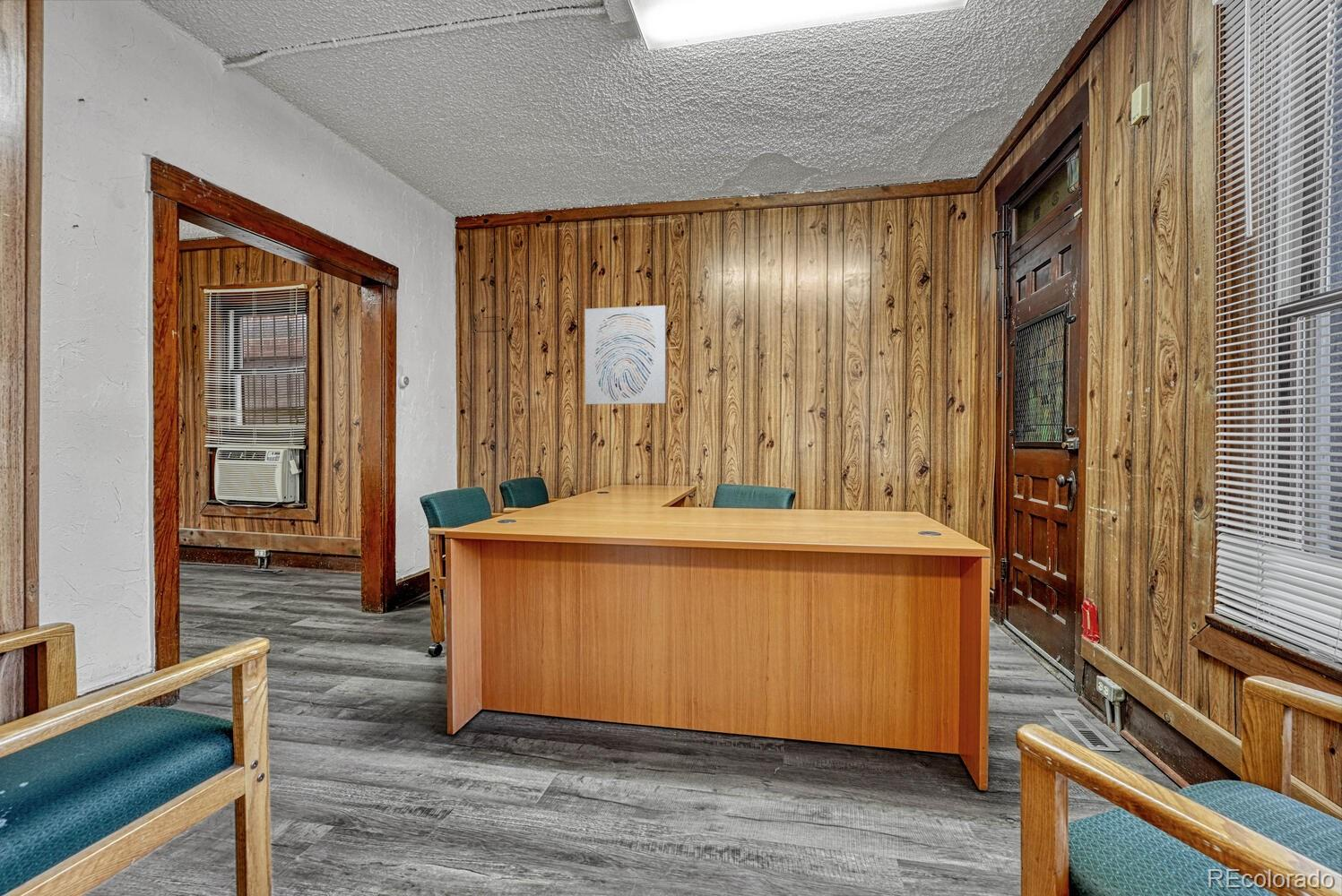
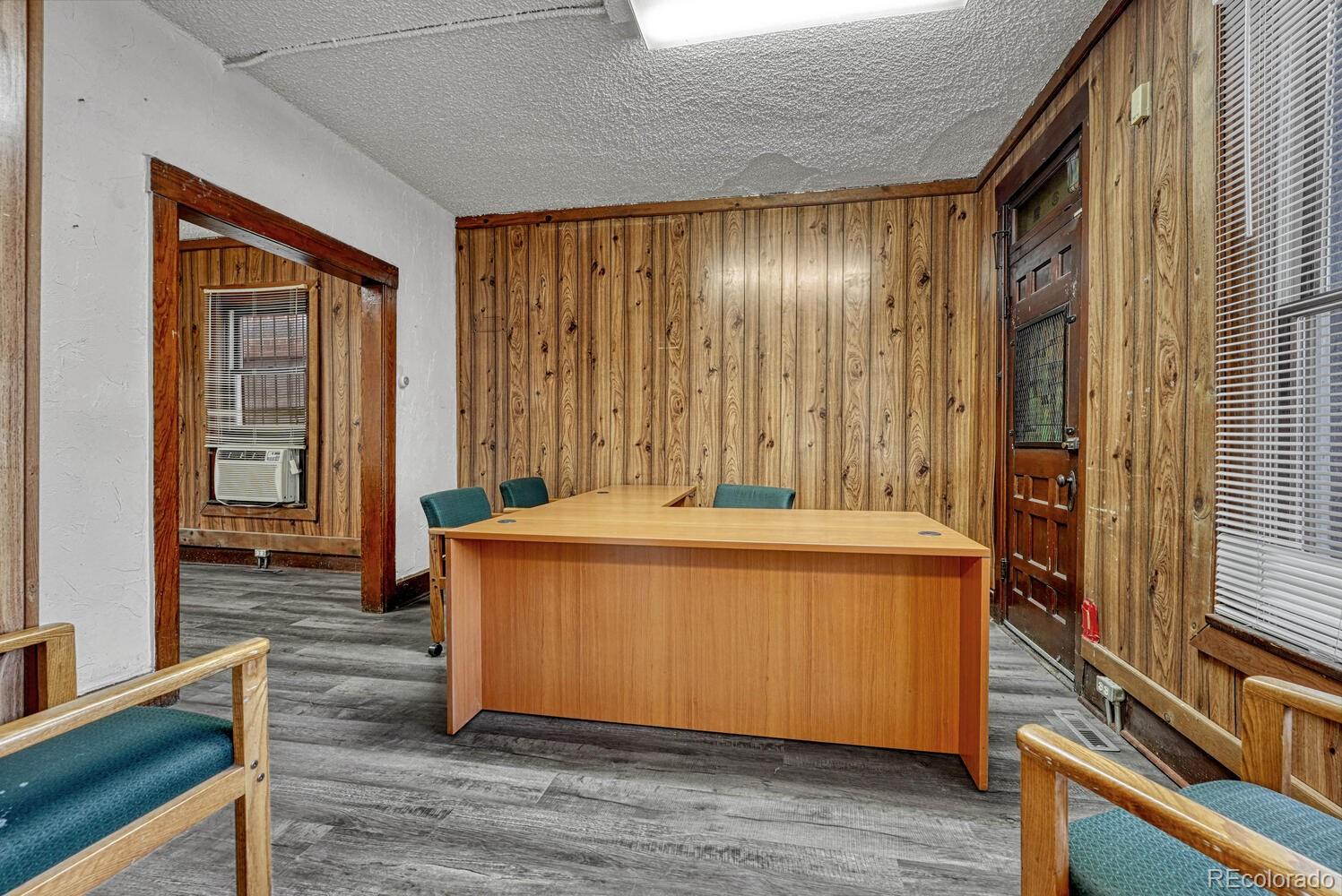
- wall art (625, 355)
